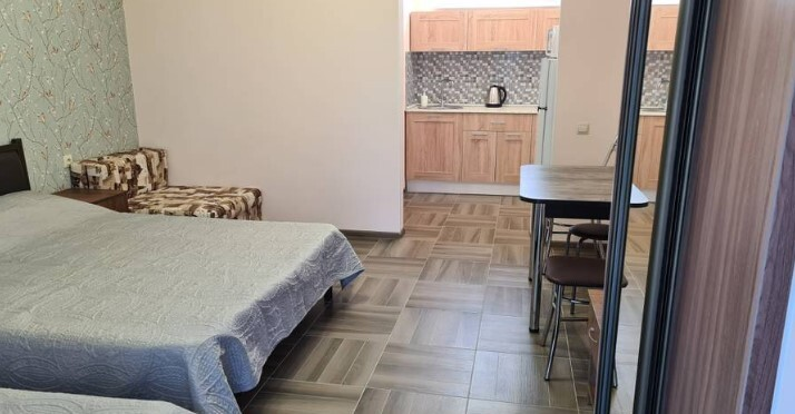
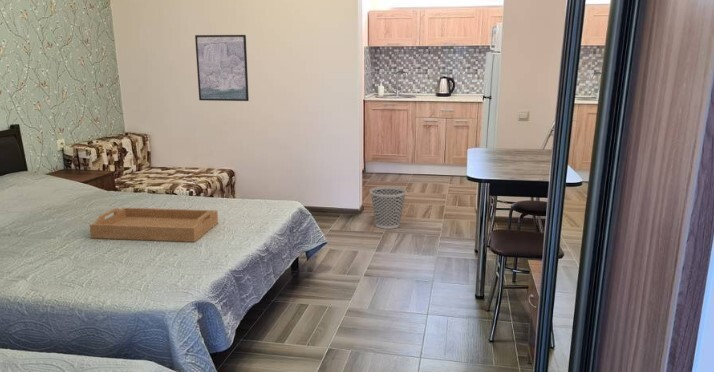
+ wastebasket (387, 208)
+ serving tray (156, 221)
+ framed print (222, 68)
